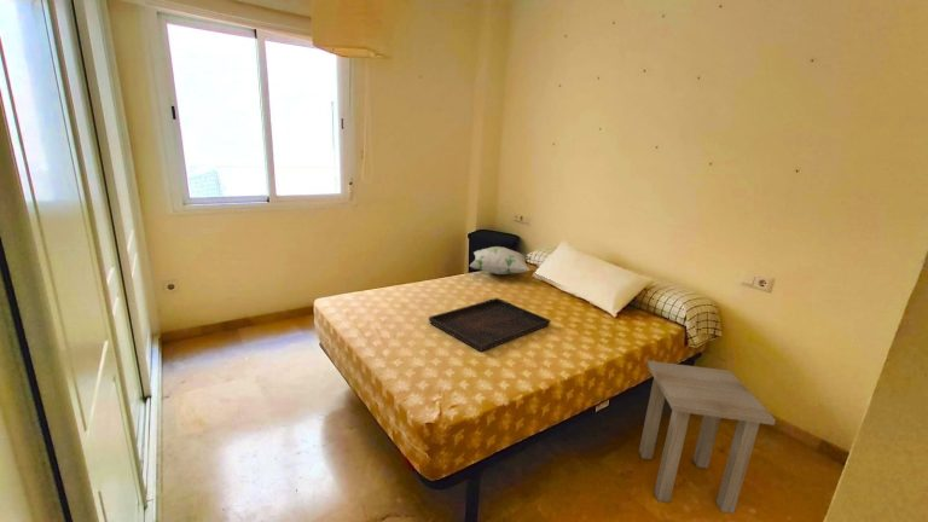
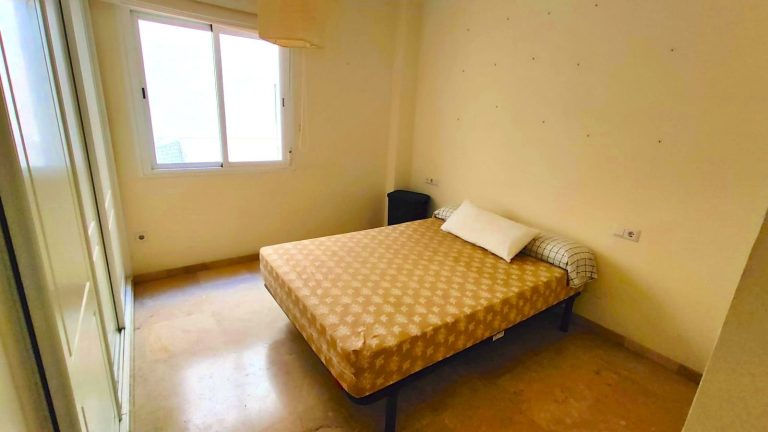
- serving tray (489, 321)
- decorative pillow (500, 260)
- side table (698, 435)
